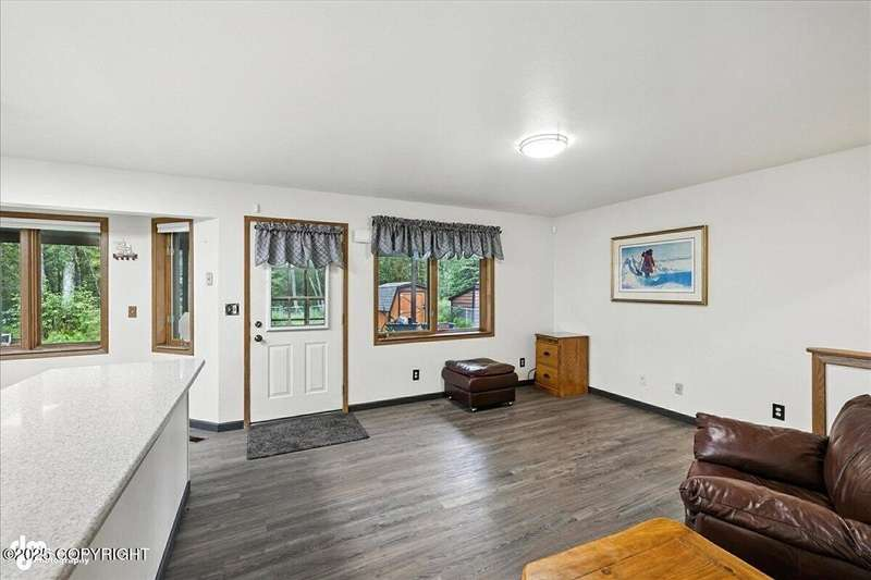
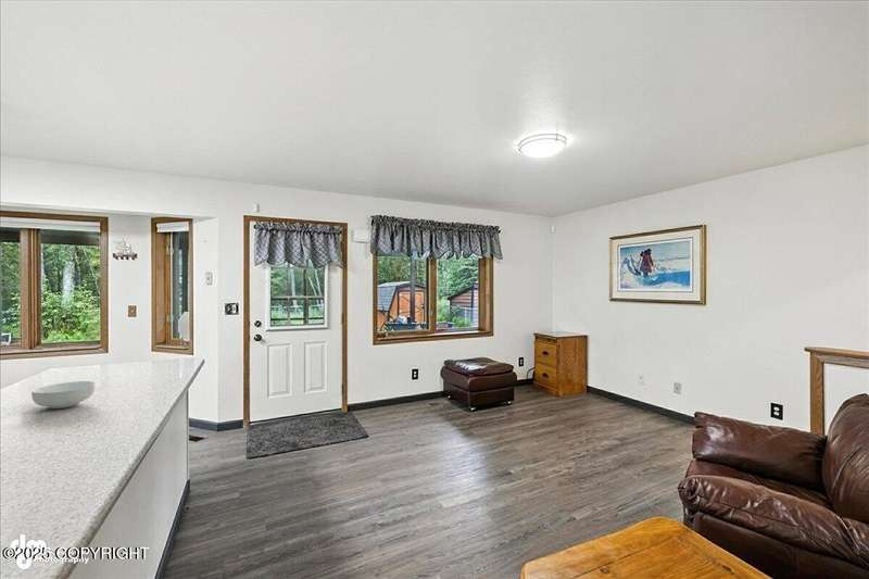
+ cereal bowl (64, 395)
